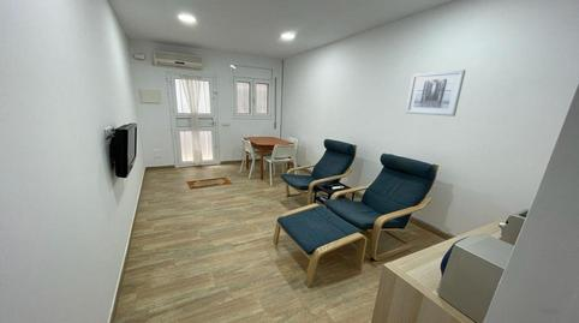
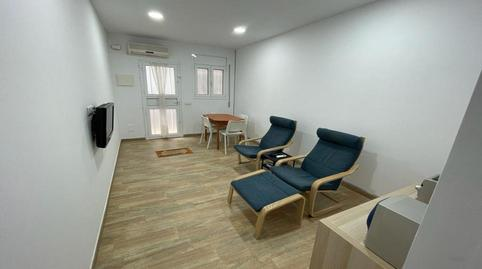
- wall art (431, 94)
